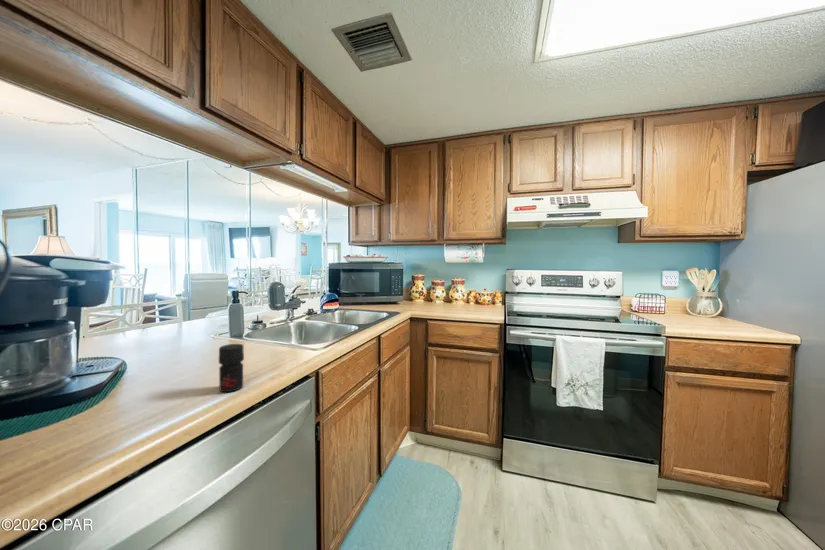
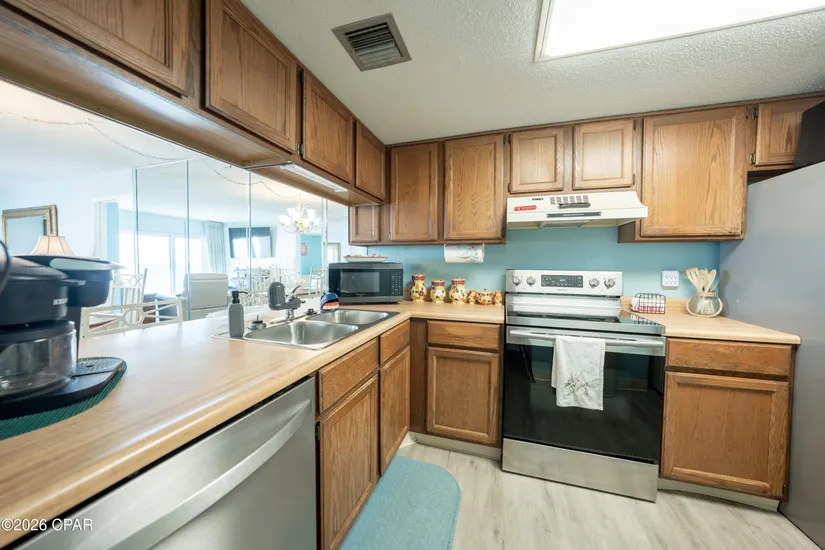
- jar (231, 367)
